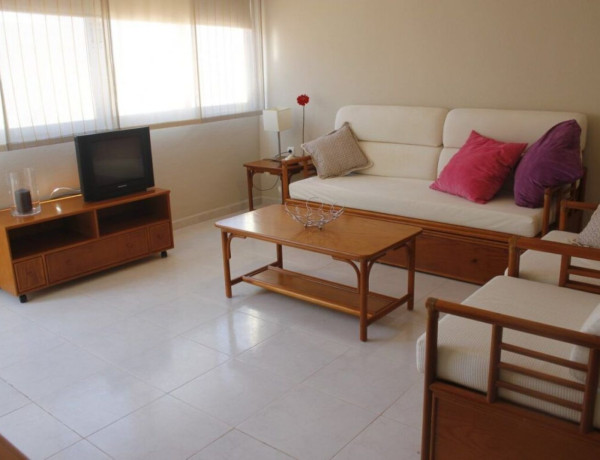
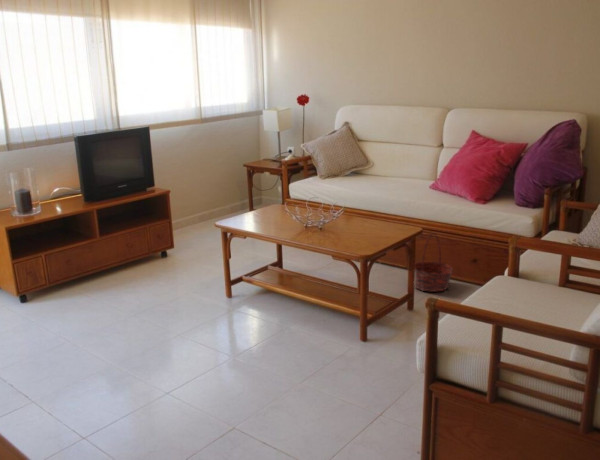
+ basket (431, 262)
